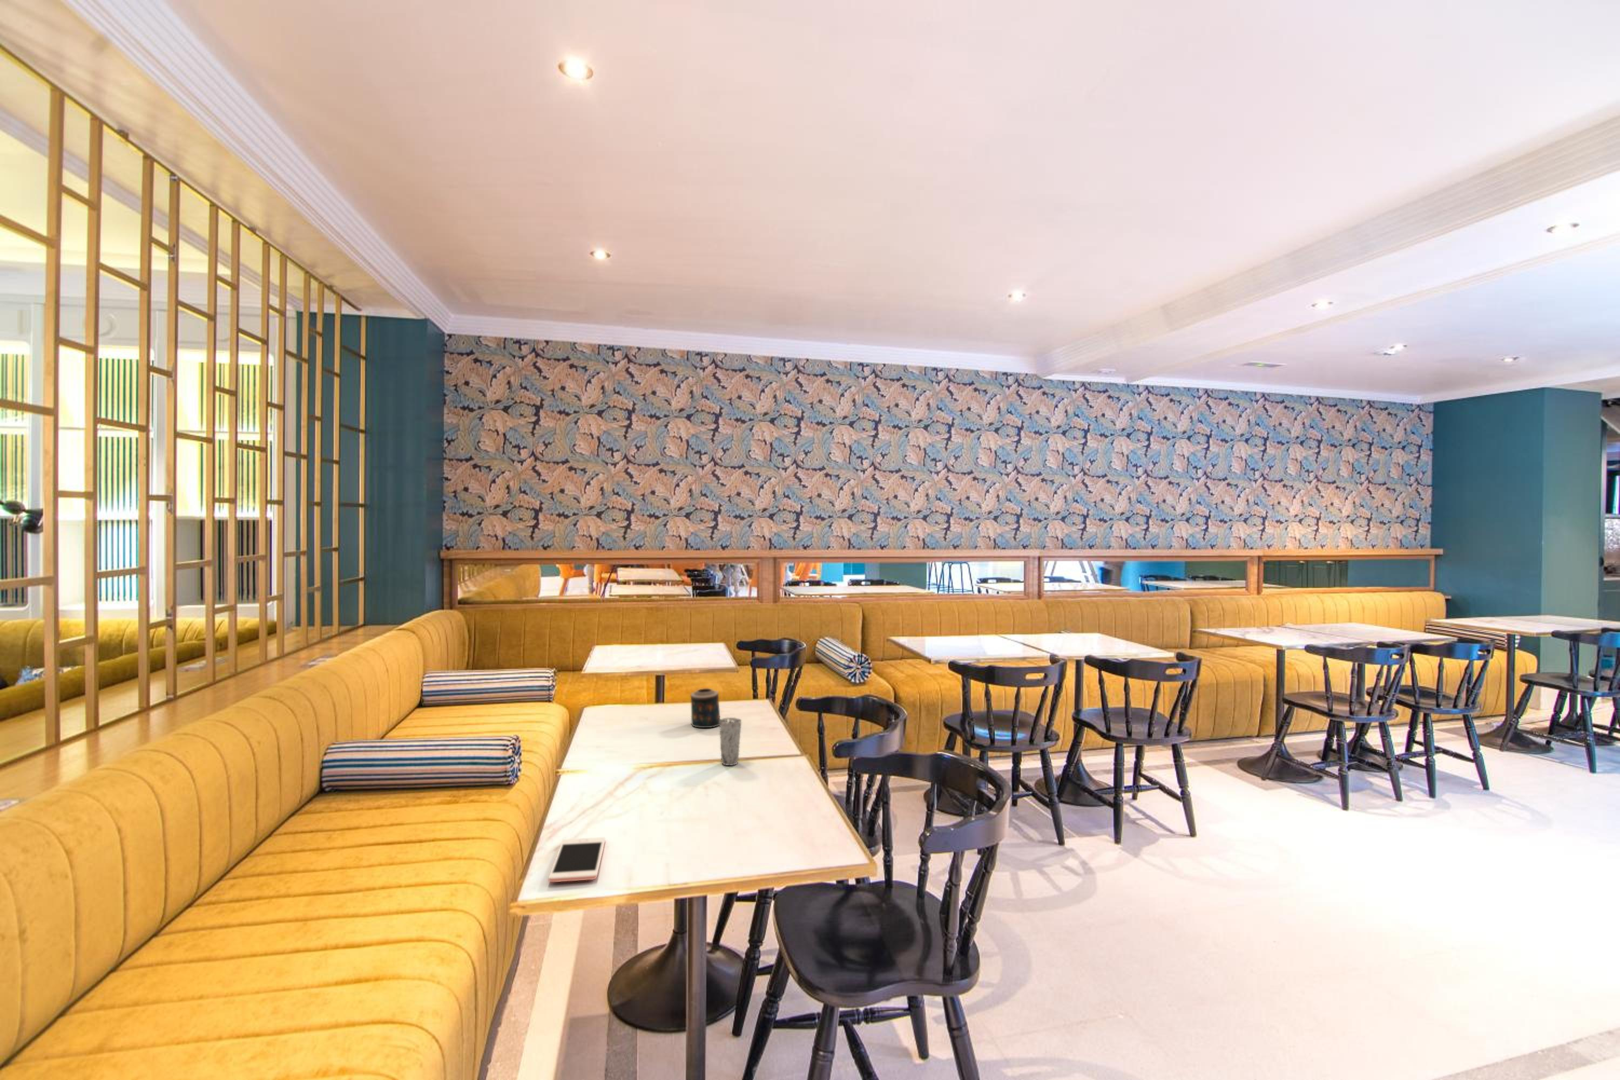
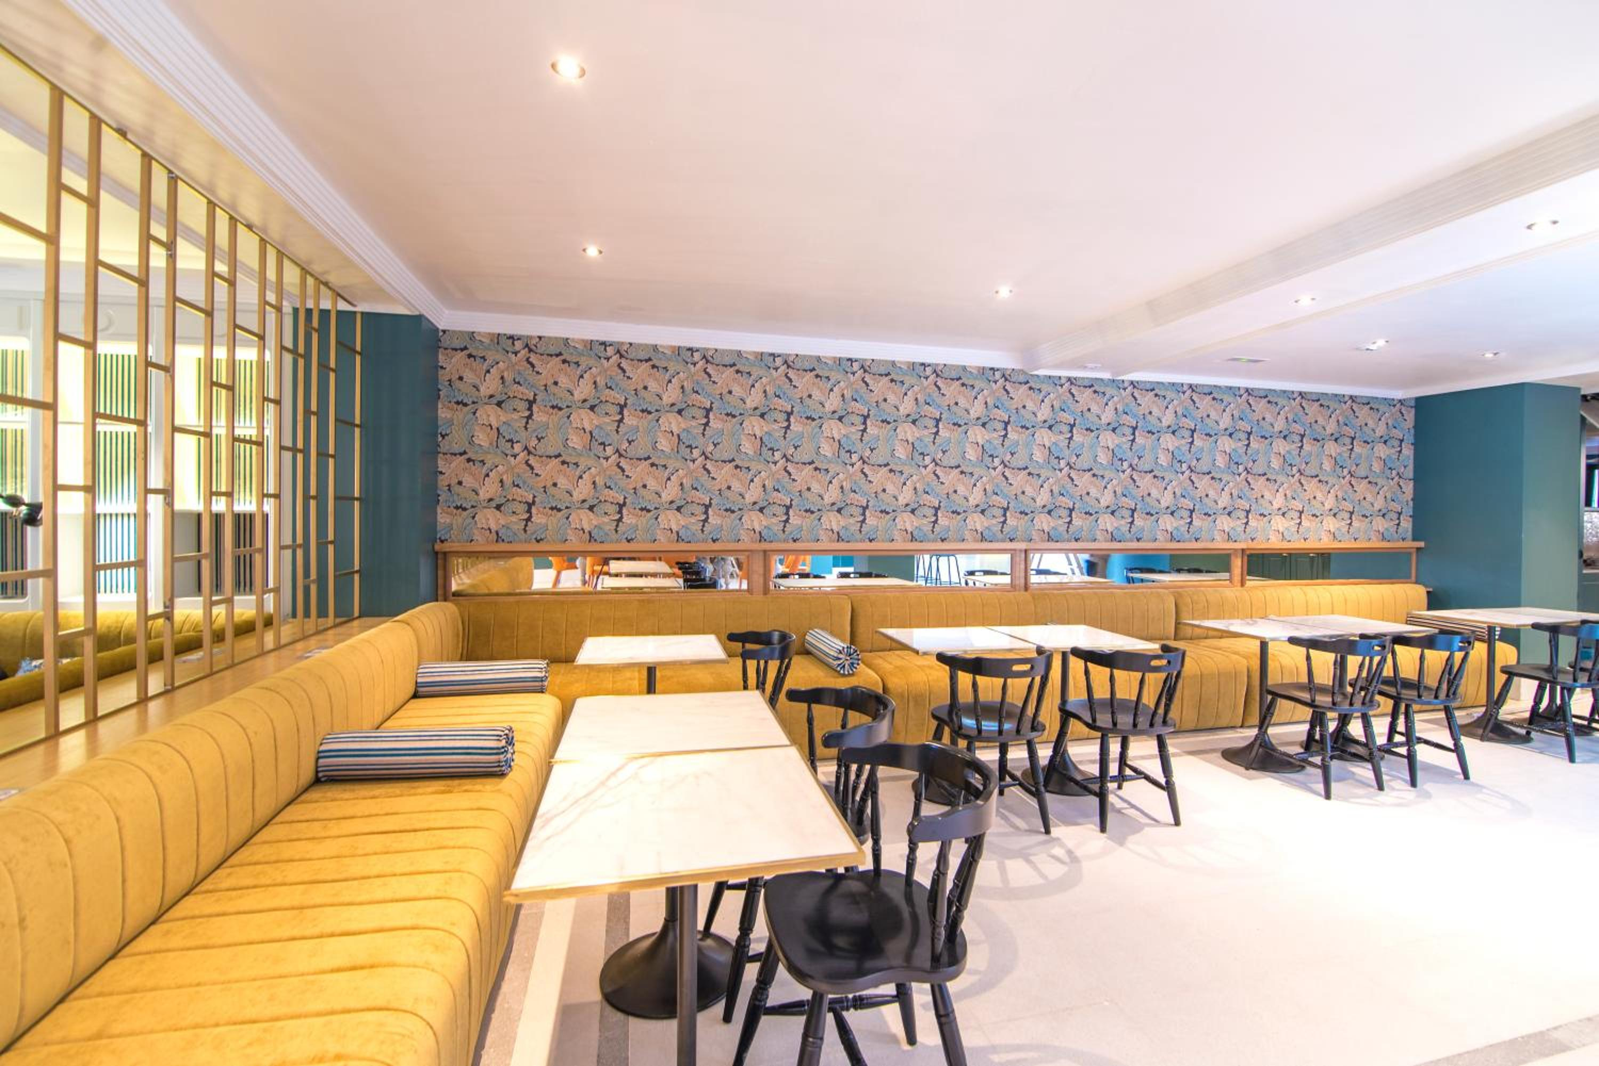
- cell phone (578, 858)
- candle (704, 705)
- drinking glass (730, 741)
